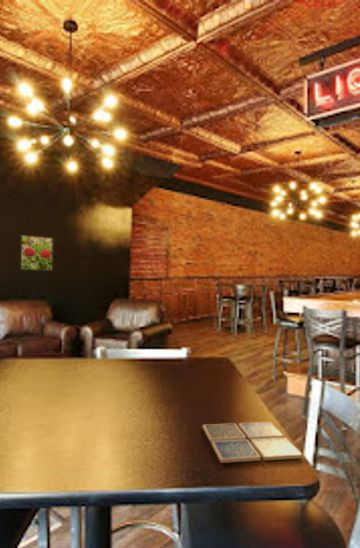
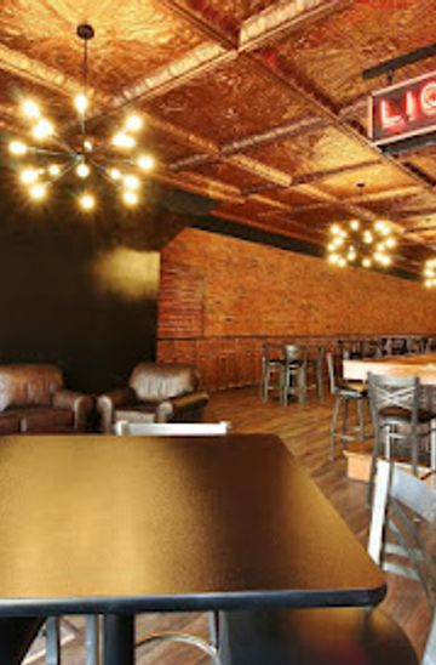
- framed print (37, 253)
- drink coaster (249, 439)
